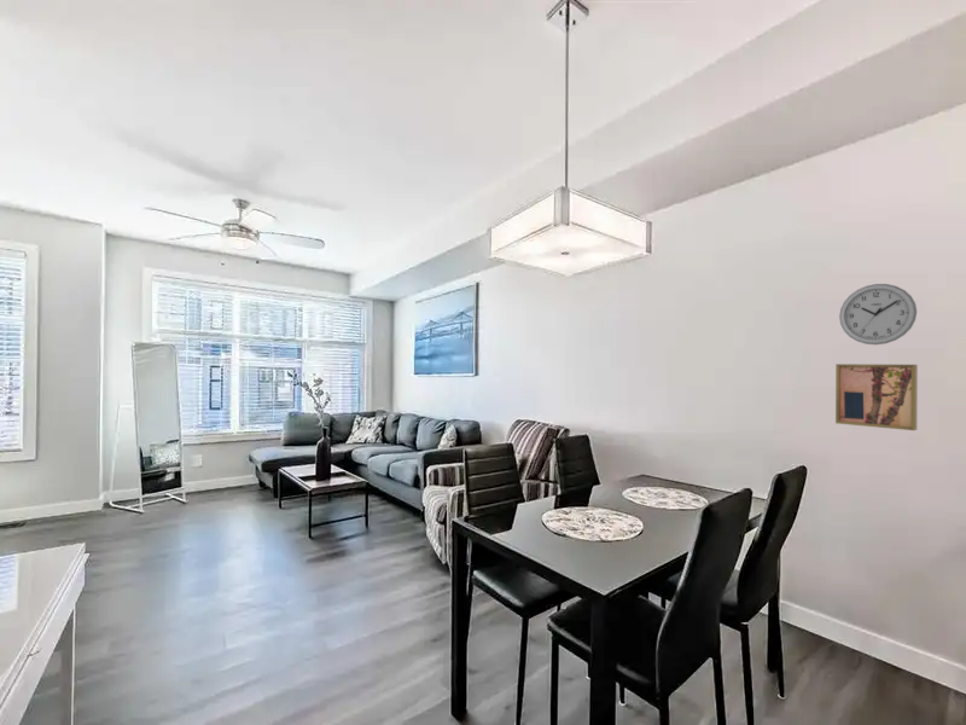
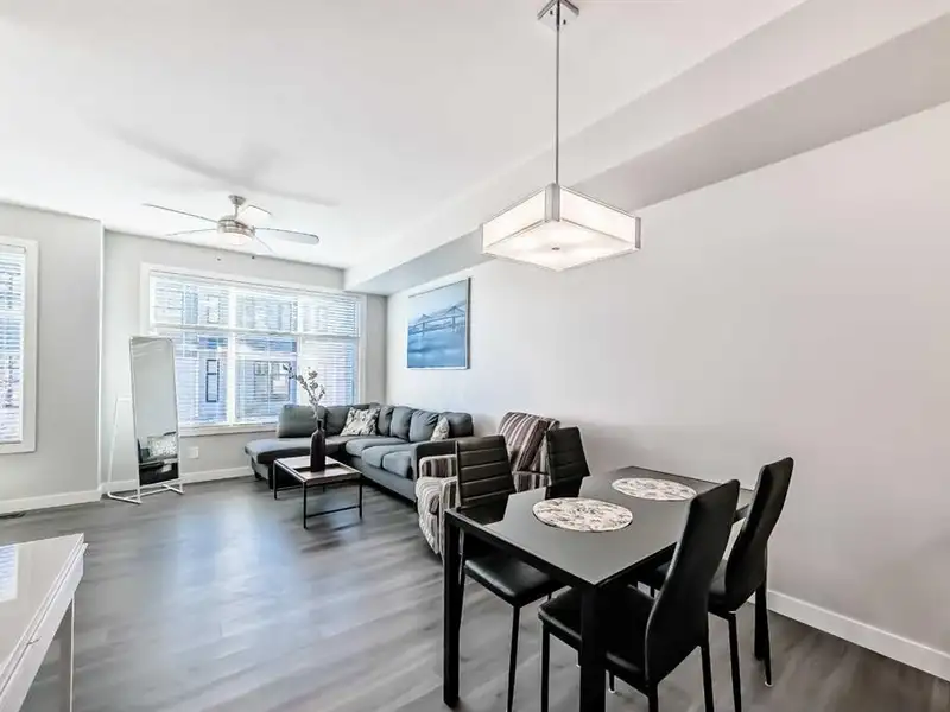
- wall art (874, 395)
- wall clock (875, 314)
